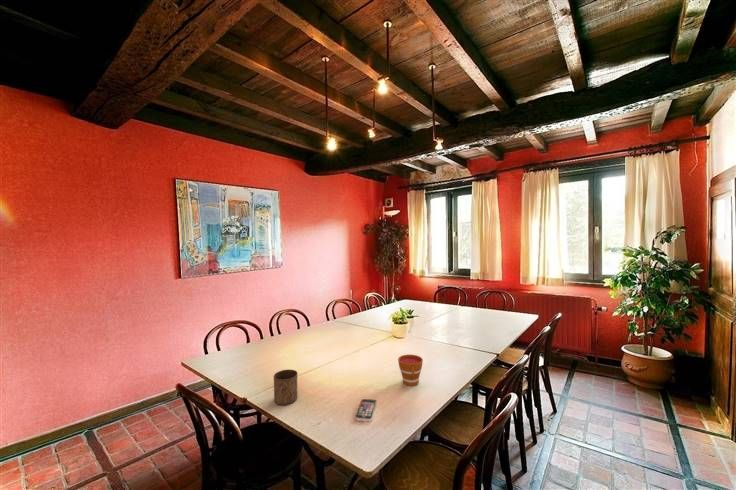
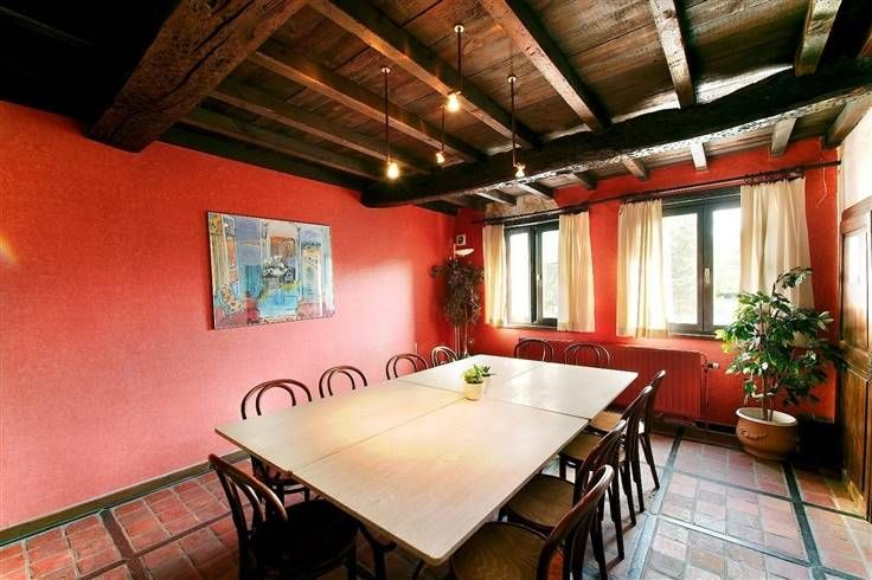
- cup (286, 386)
- cup (411, 371)
- smartphone (366, 409)
